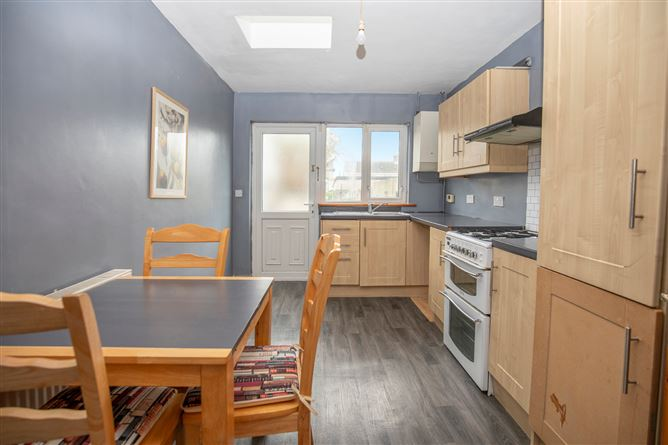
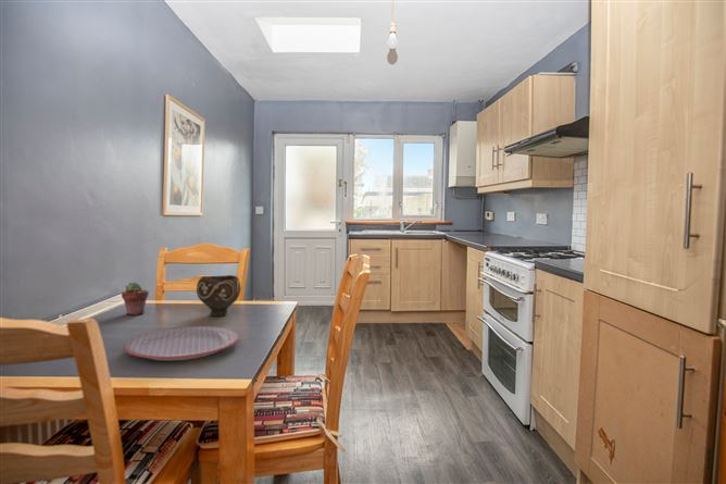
+ plate (184, 344)
+ bowl (218, 295)
+ potted succulent (135, 297)
